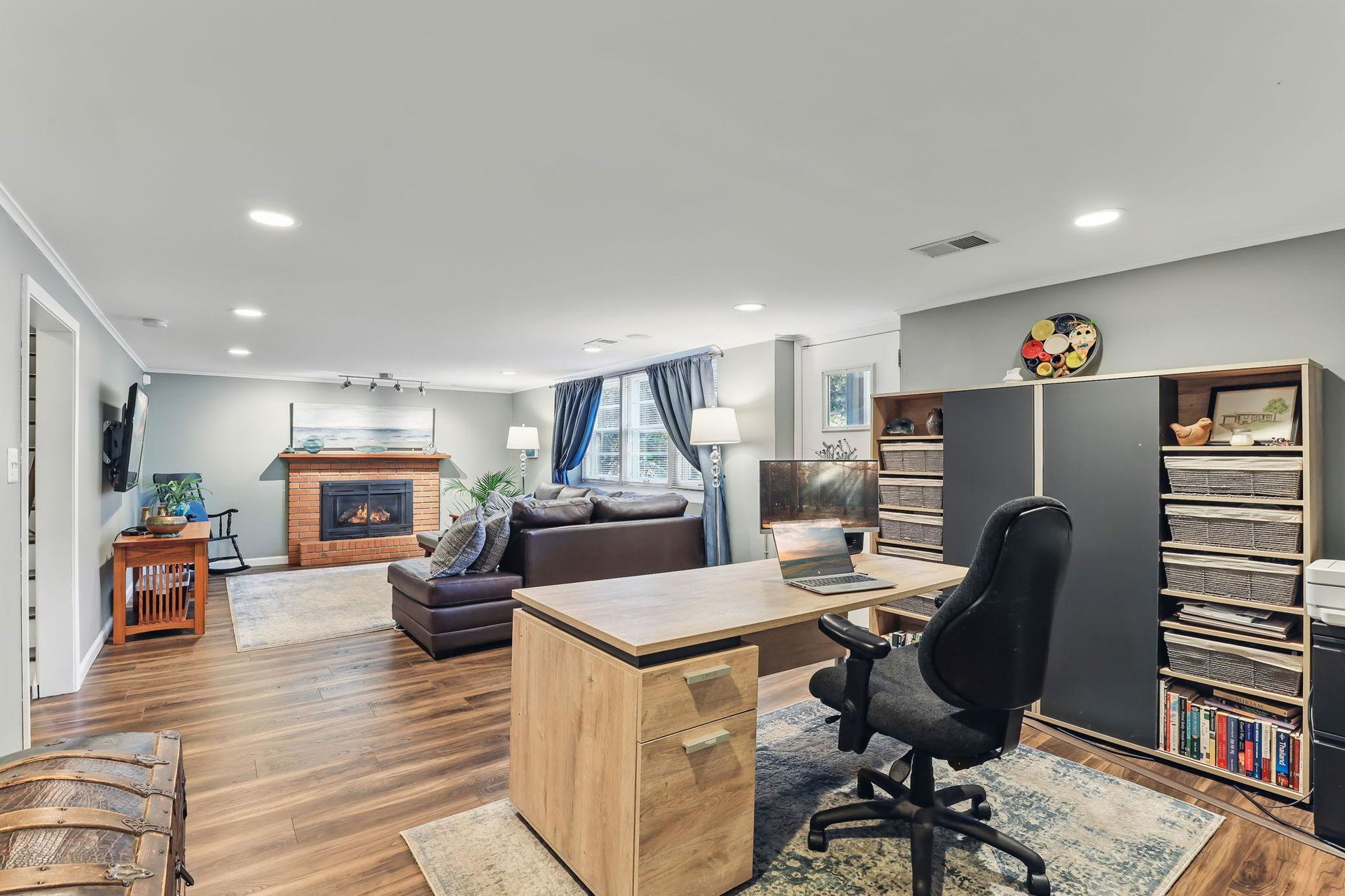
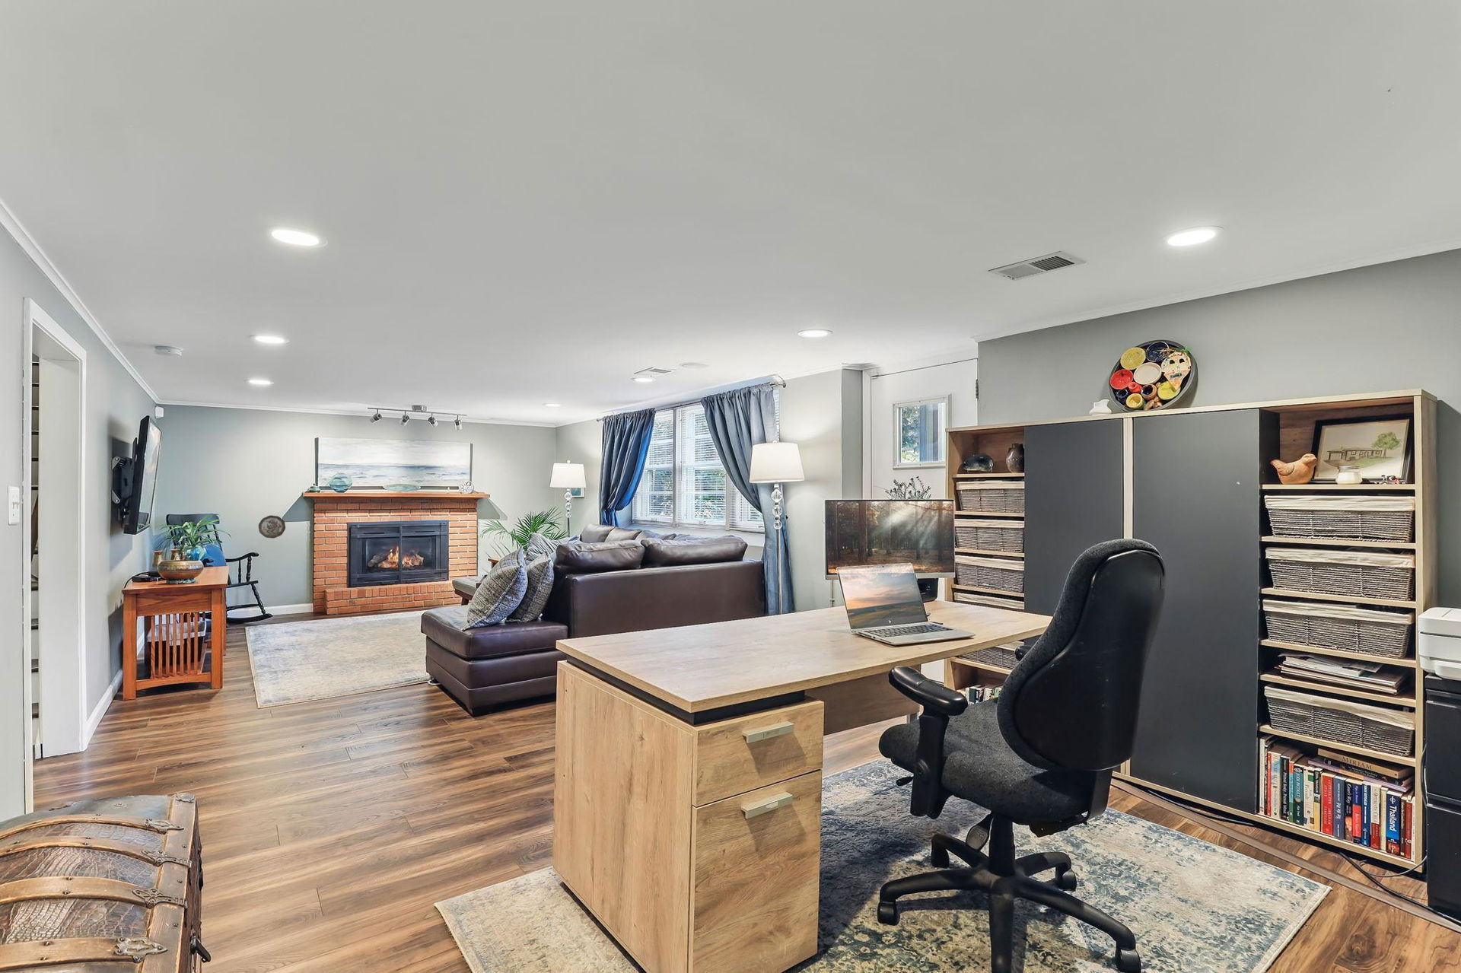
+ decorative plate (272, 527)
